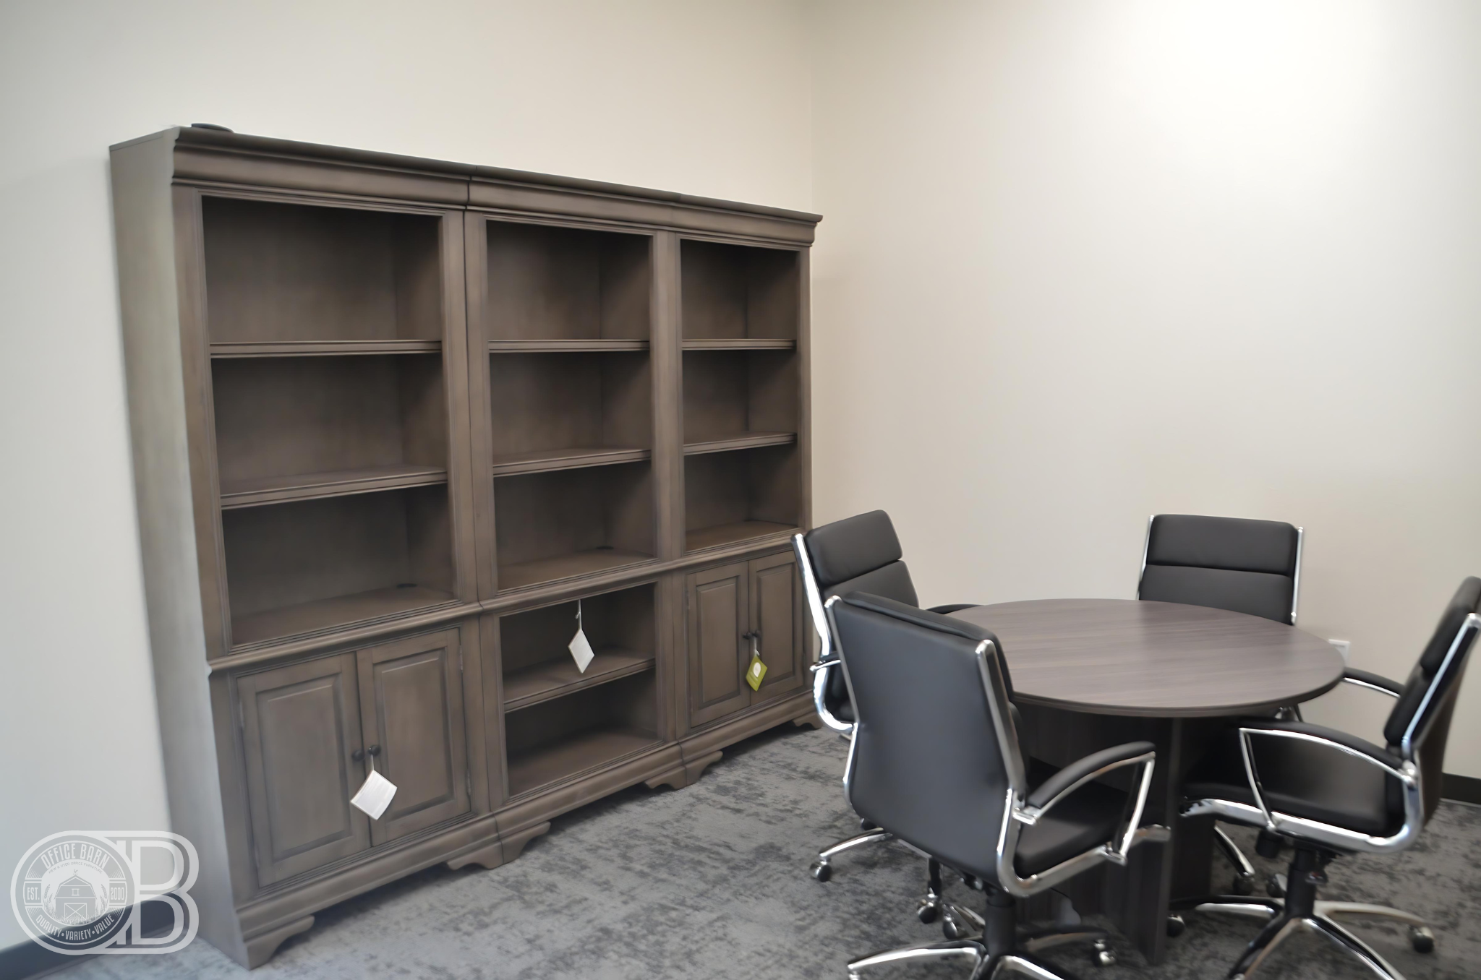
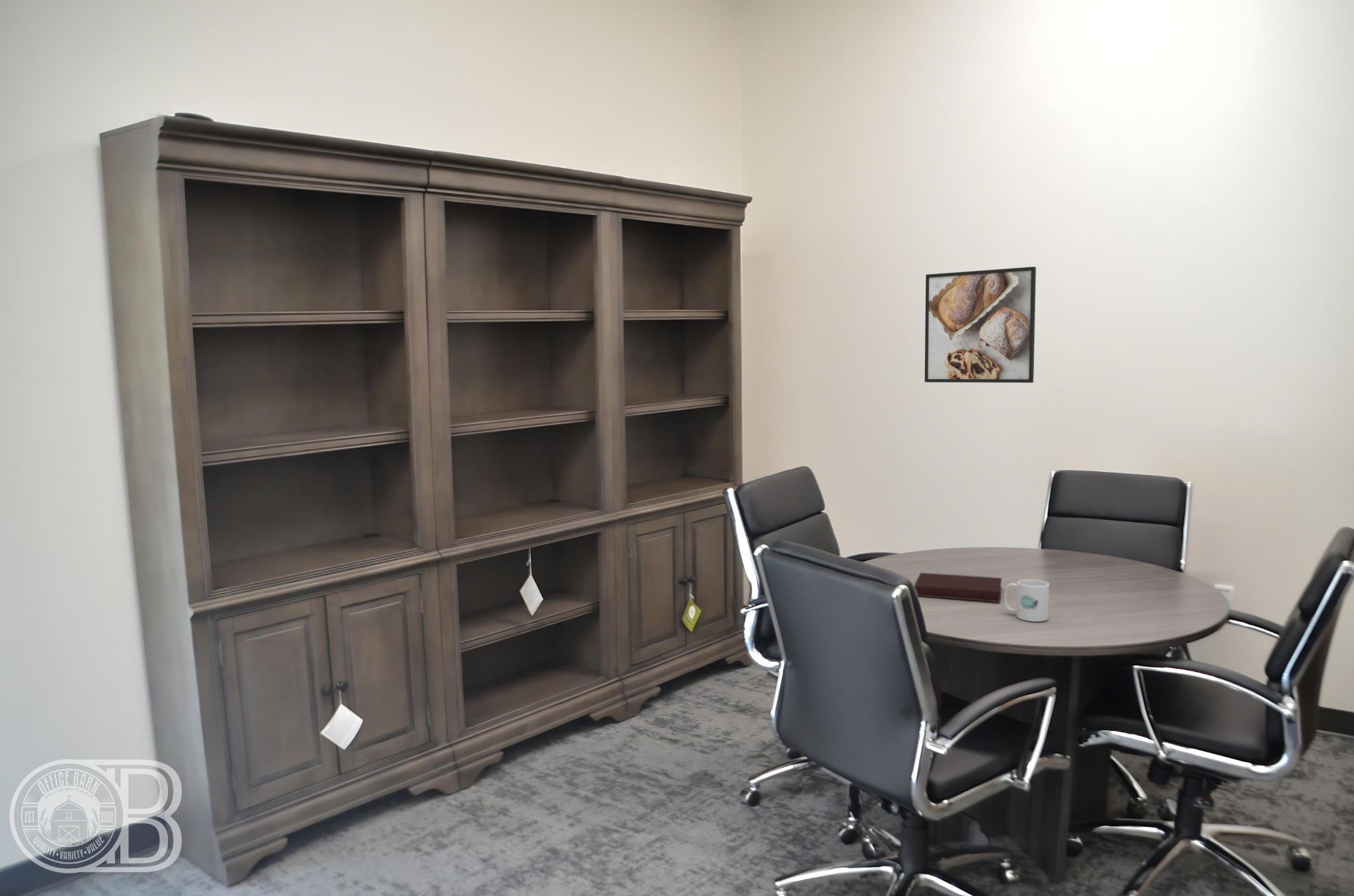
+ mug (1026, 599)
+ notebook (958, 587)
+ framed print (978, 326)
